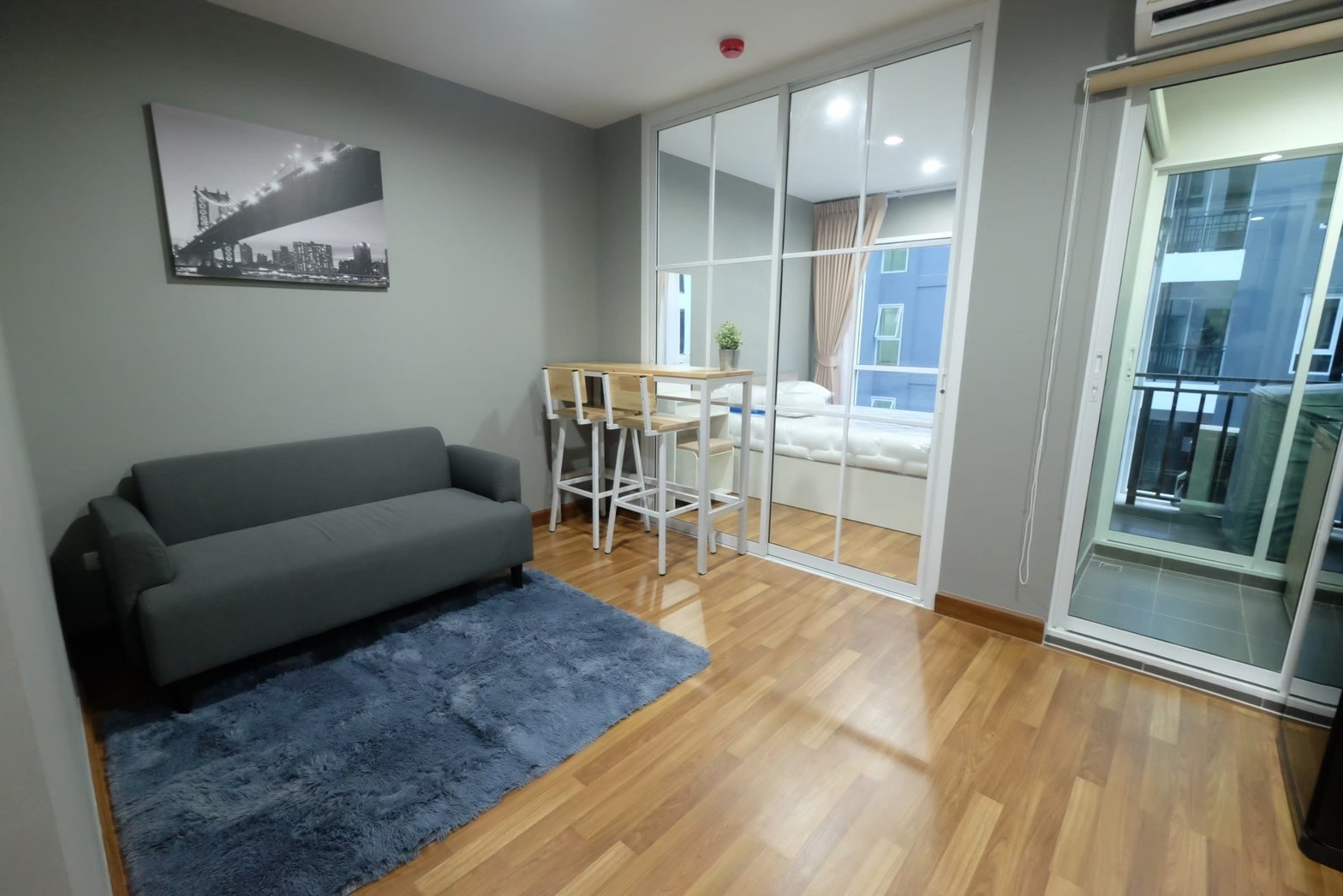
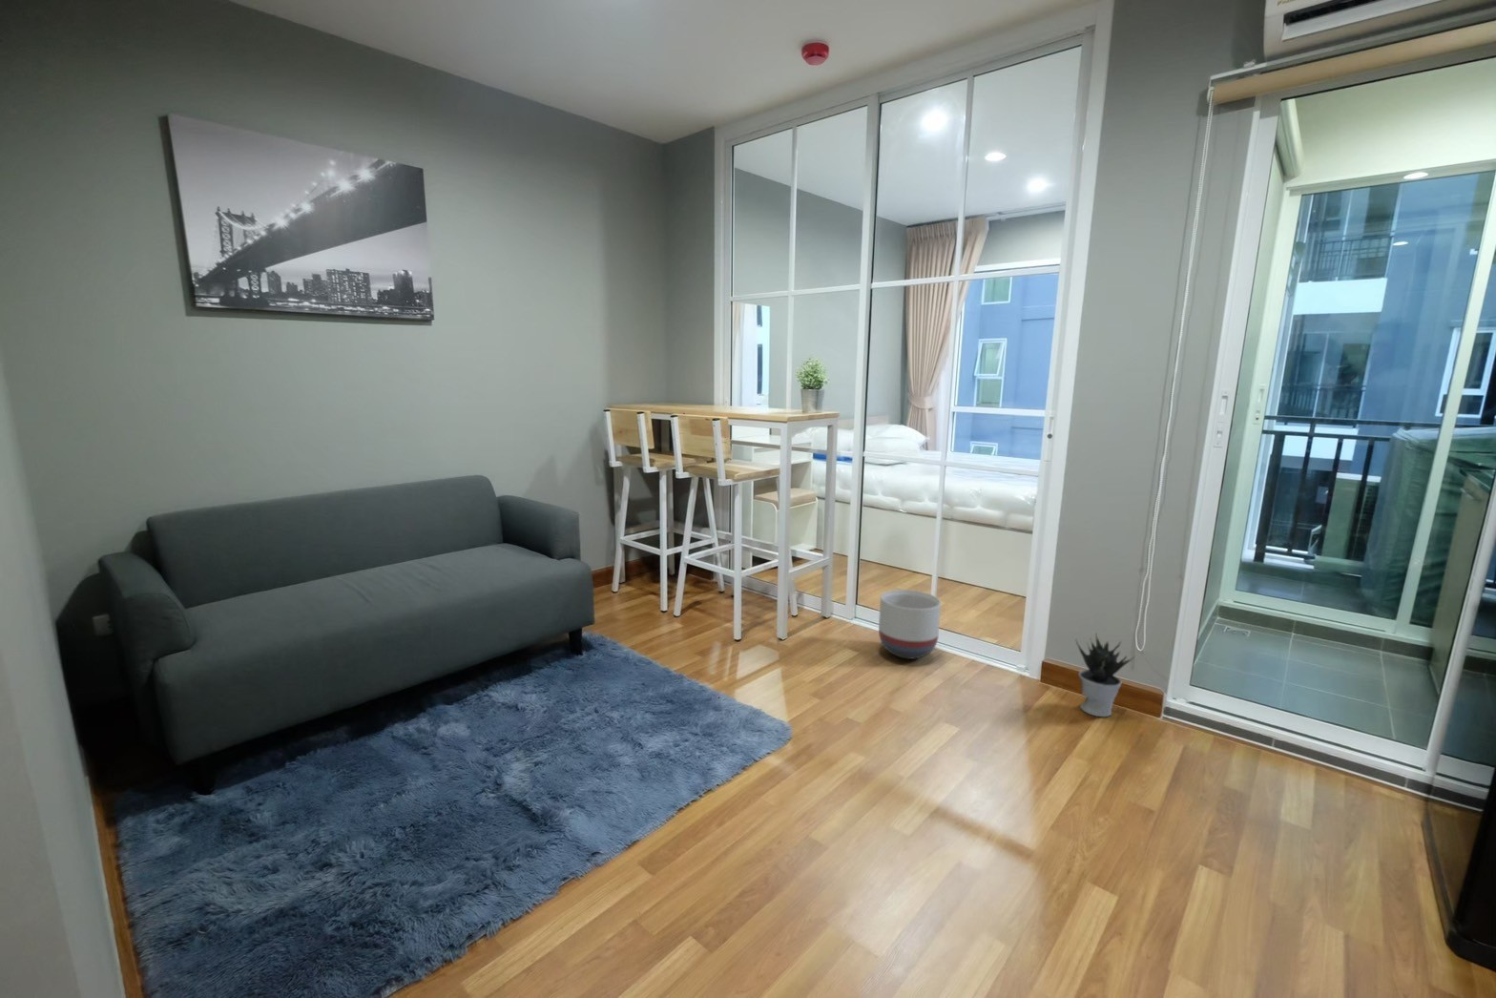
+ potted plant (1097, 673)
+ planter (908, 627)
